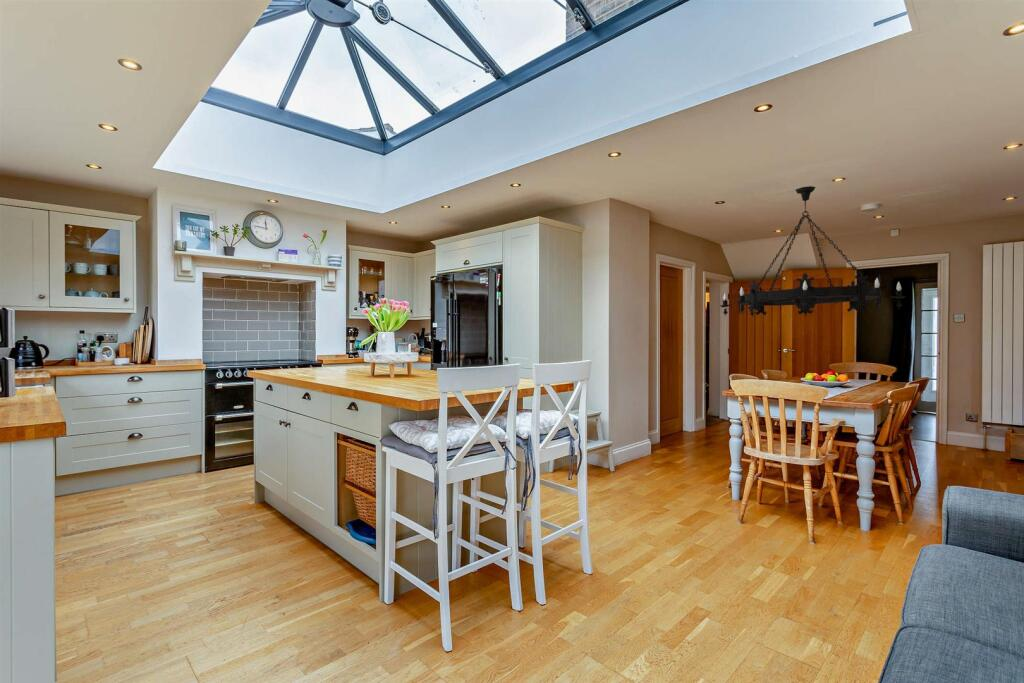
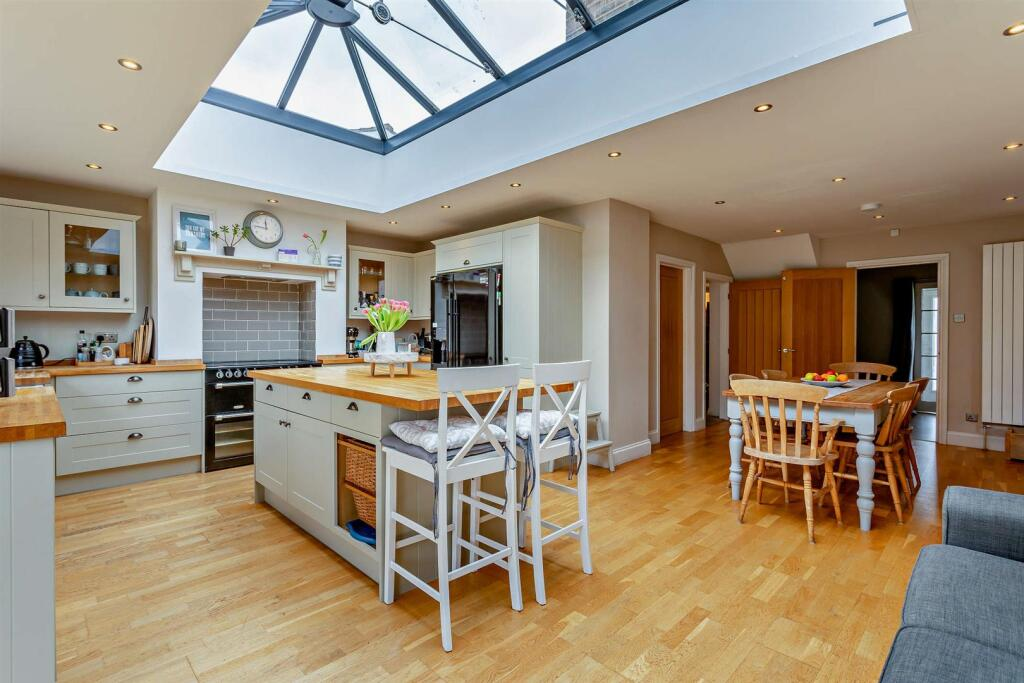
- chandelier (817, 249)
